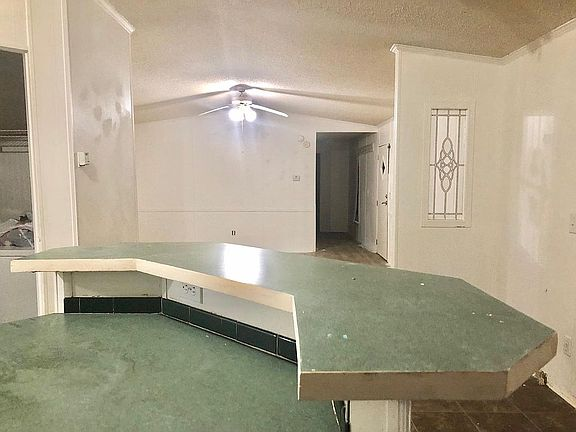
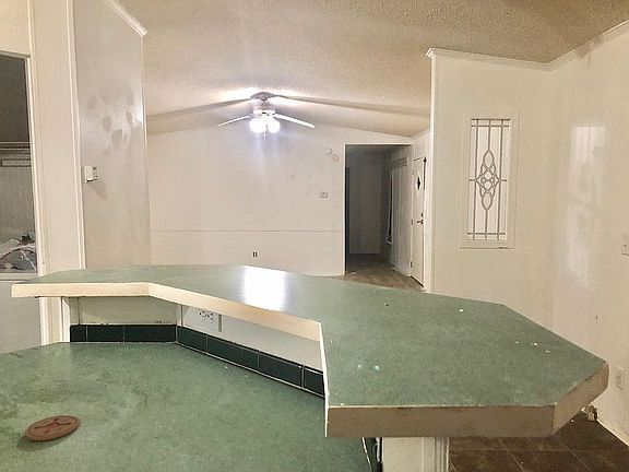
+ coaster (52, 427)
